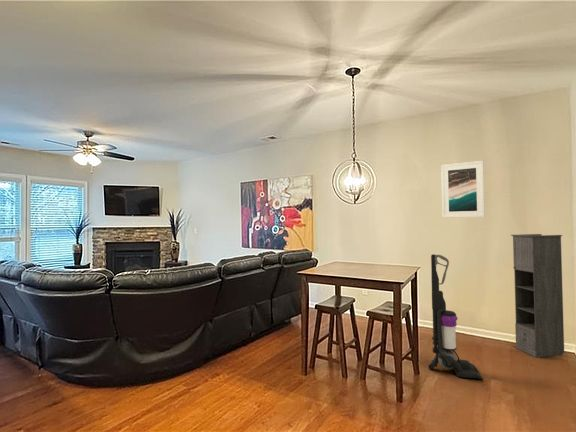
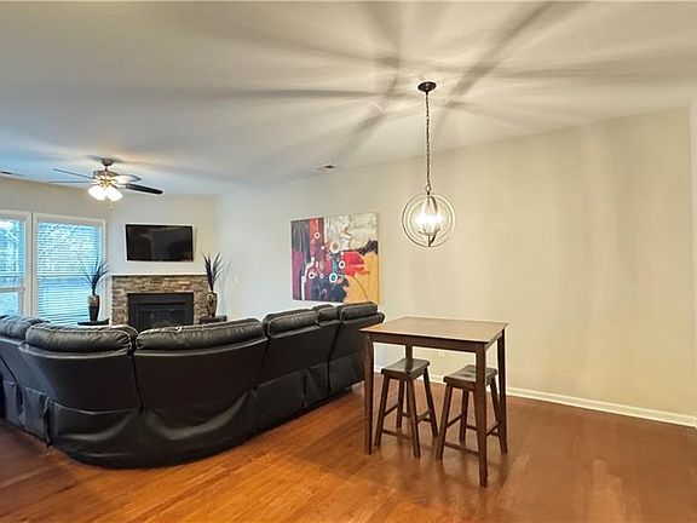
- storage cabinet (537, 293)
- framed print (462, 190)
- vacuum cleaner (452, 312)
